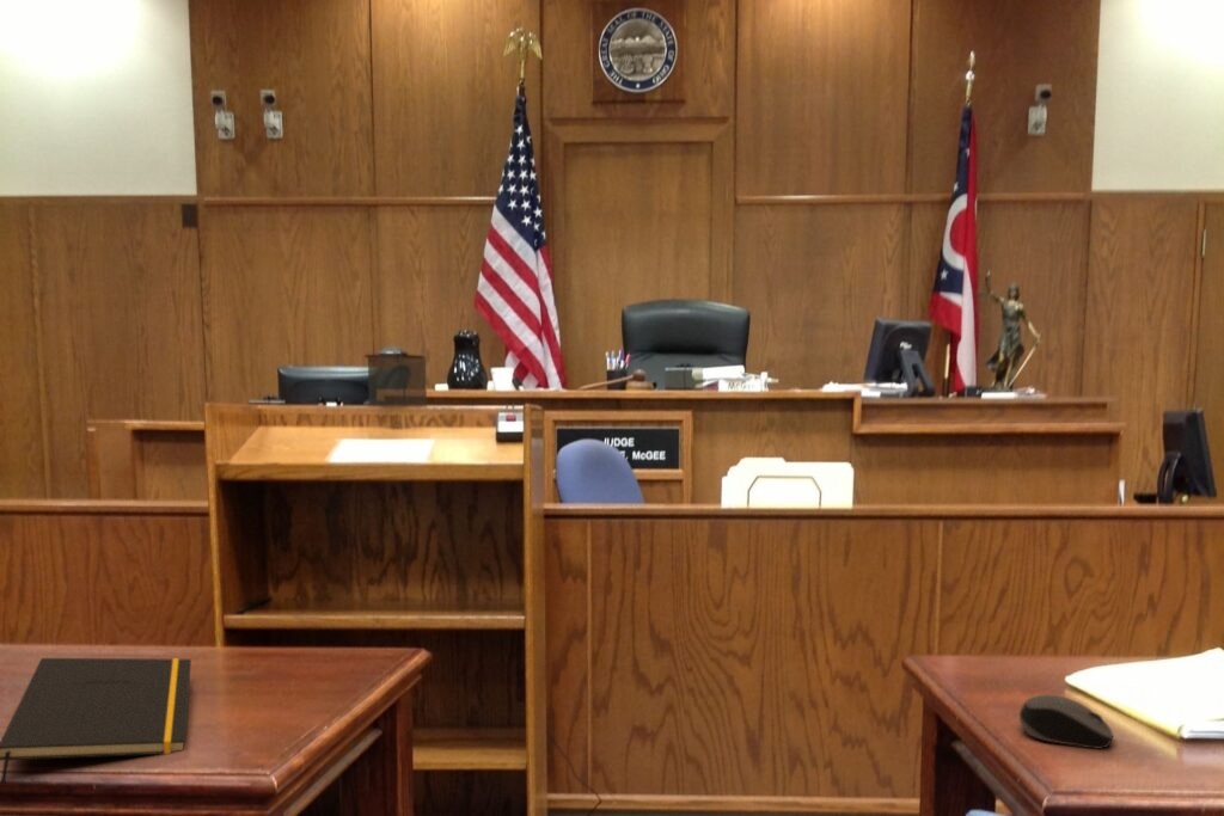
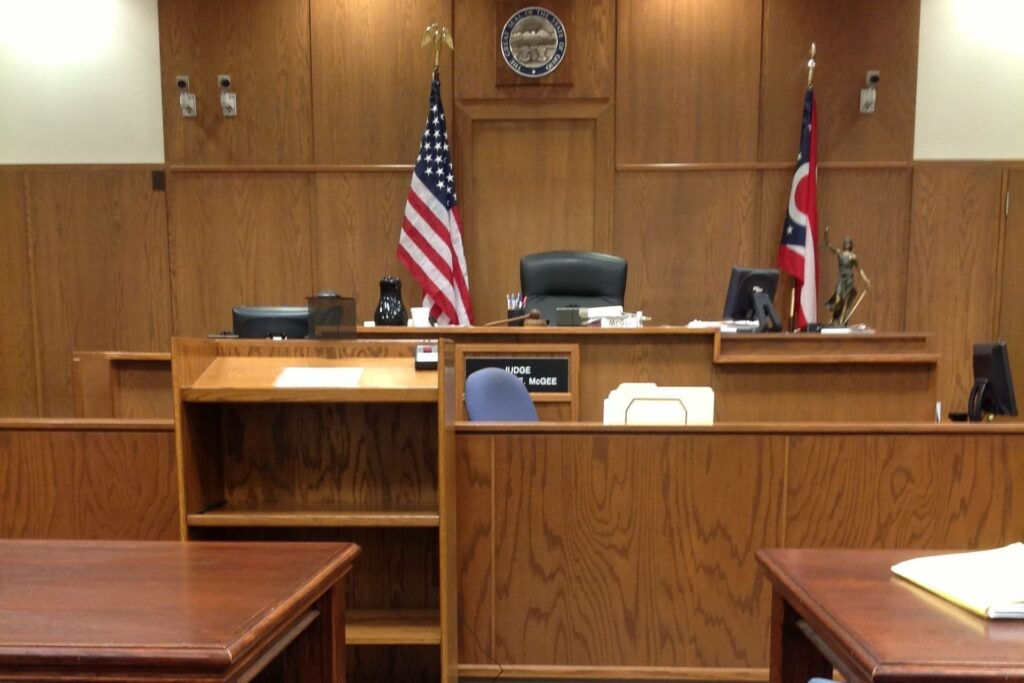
- notepad (108, 701)
- computer mouse (1065, 718)
